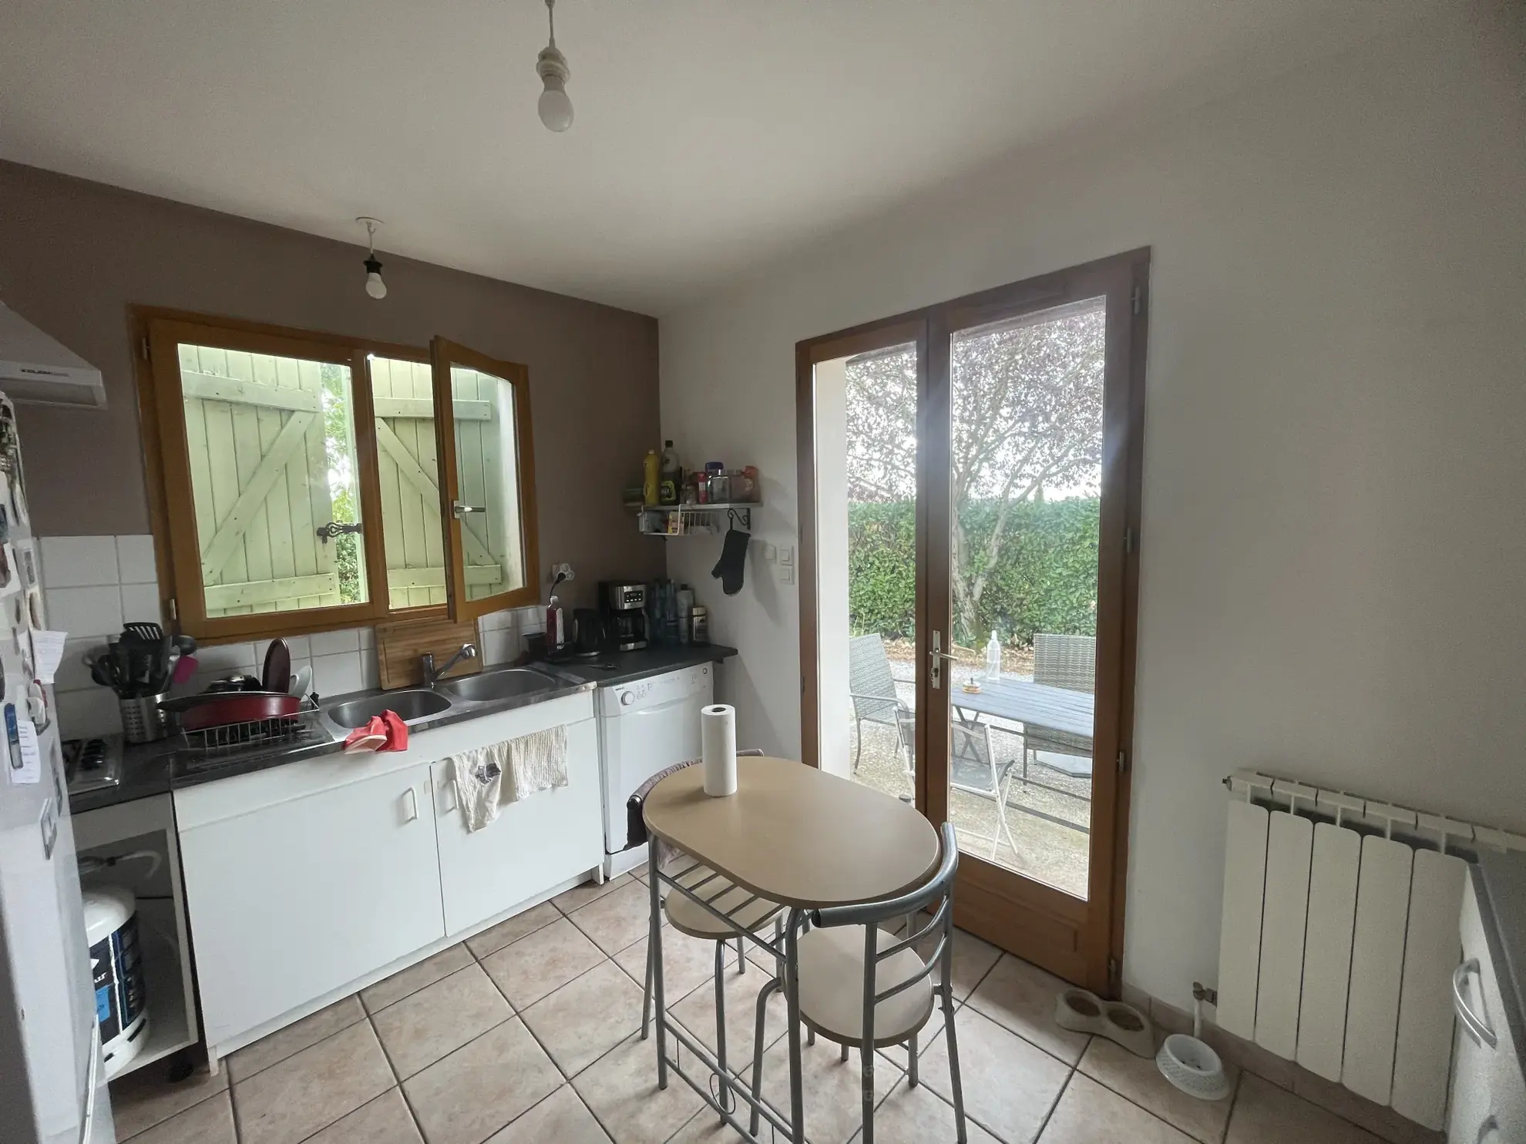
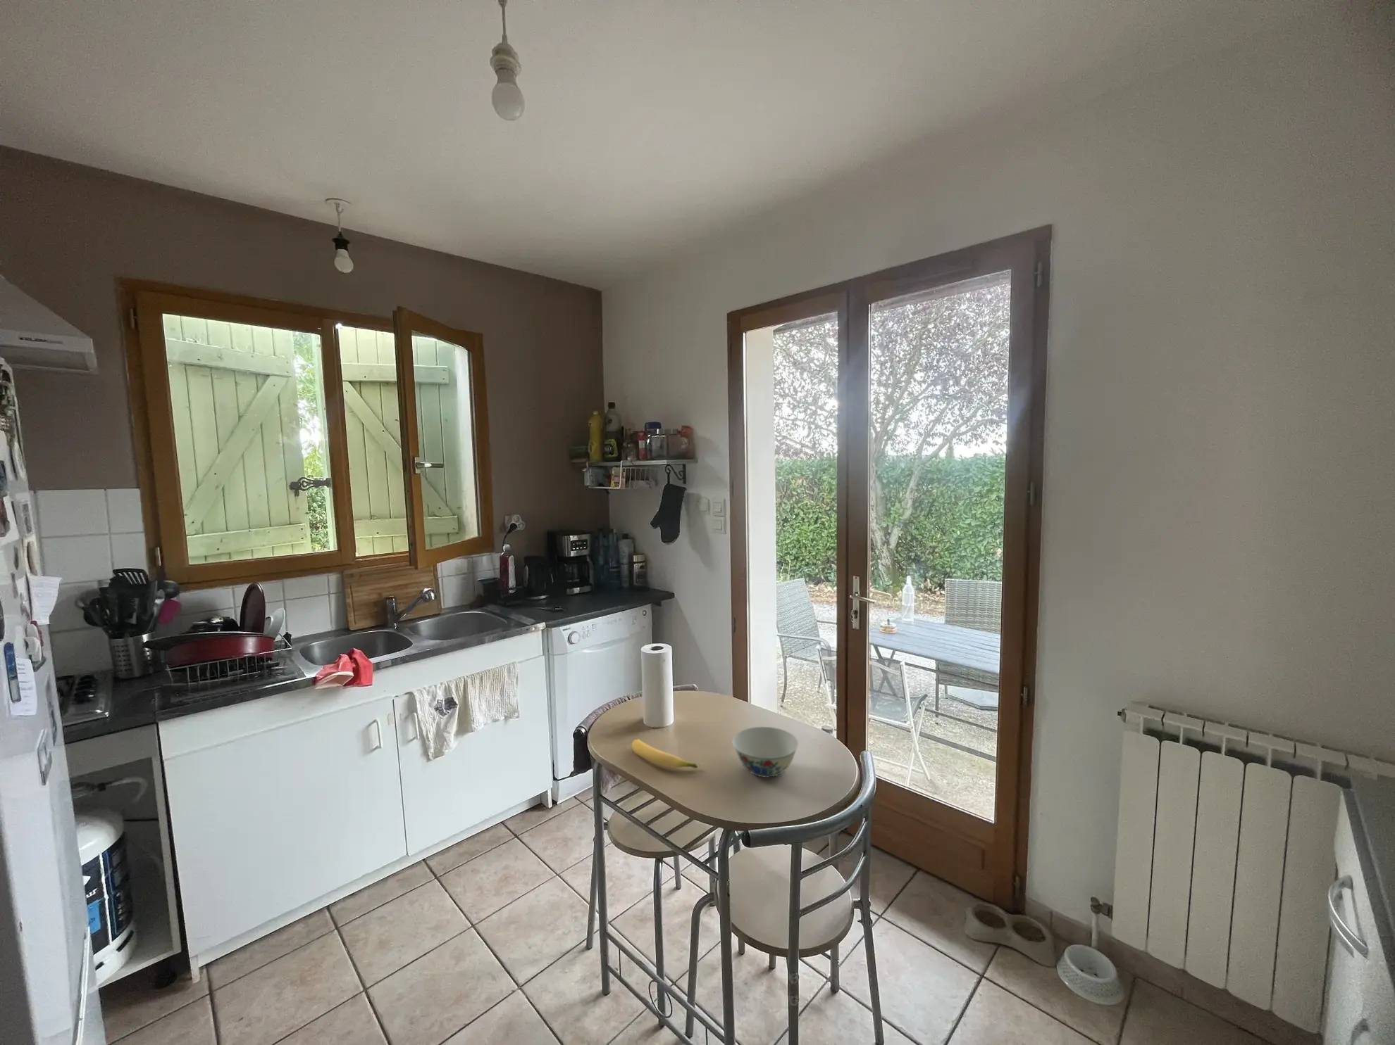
+ chinaware (766, 755)
+ banana (659, 752)
